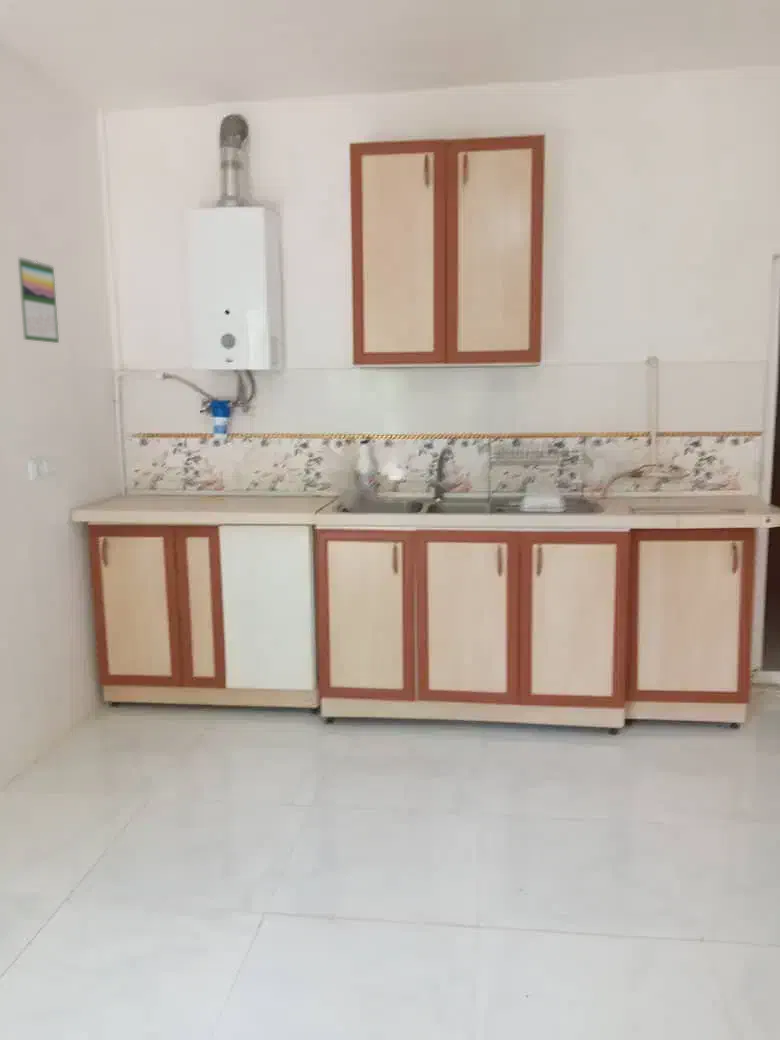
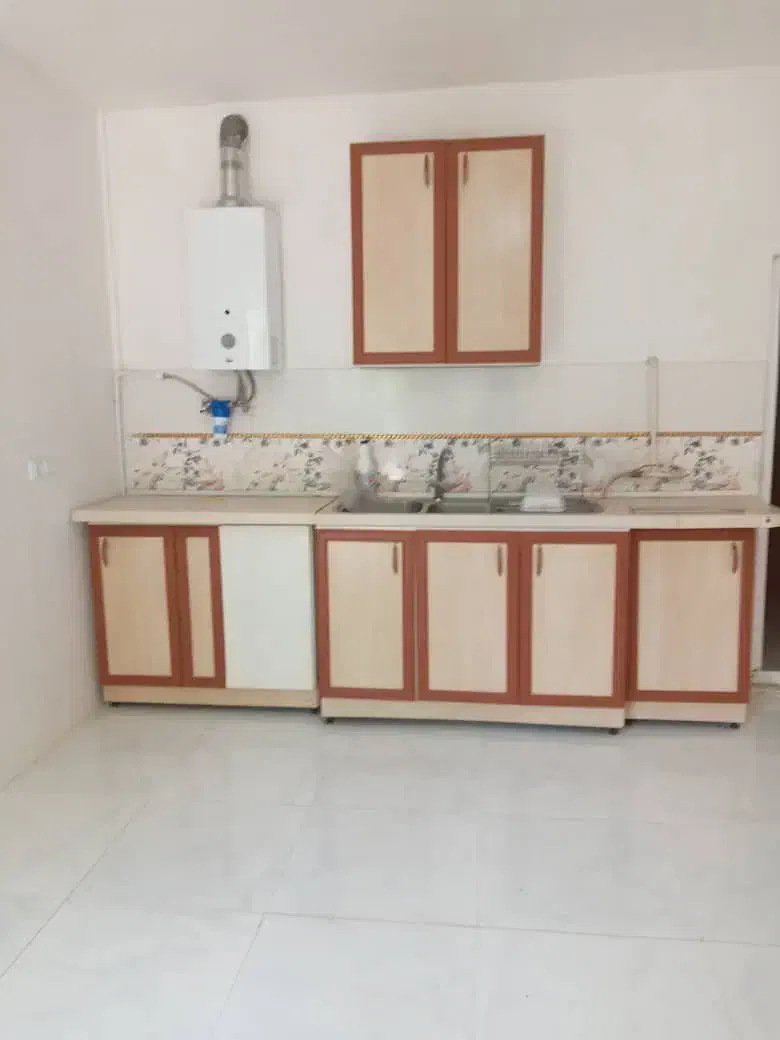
- calendar (38, 300)
